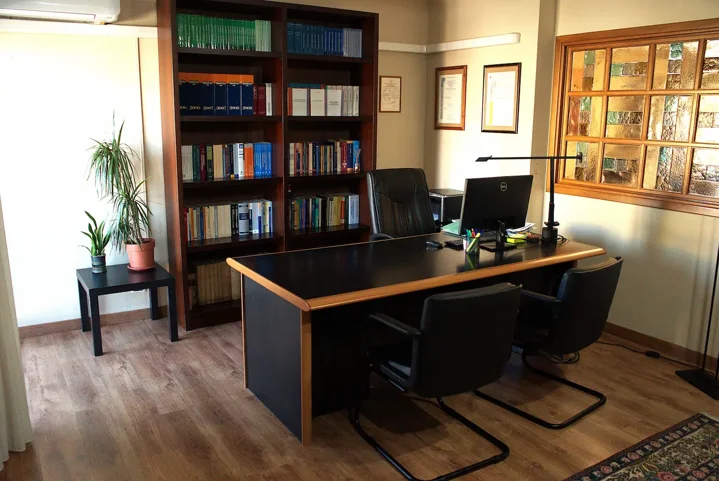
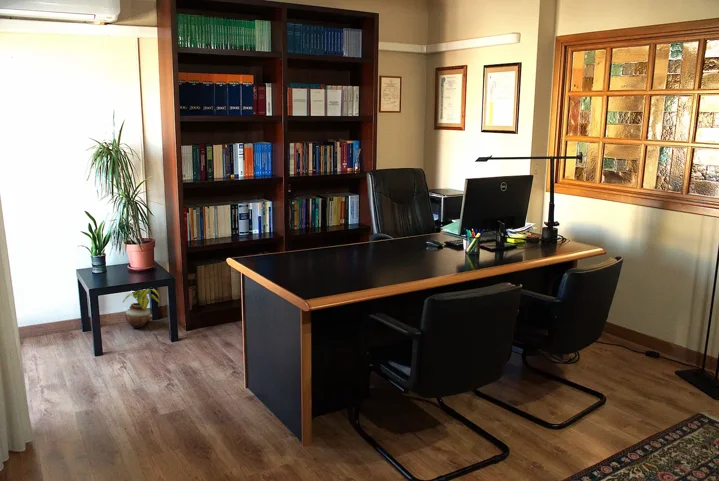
+ potted plant (141, 303)
